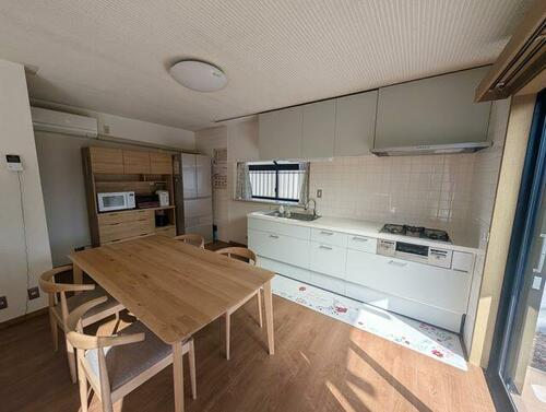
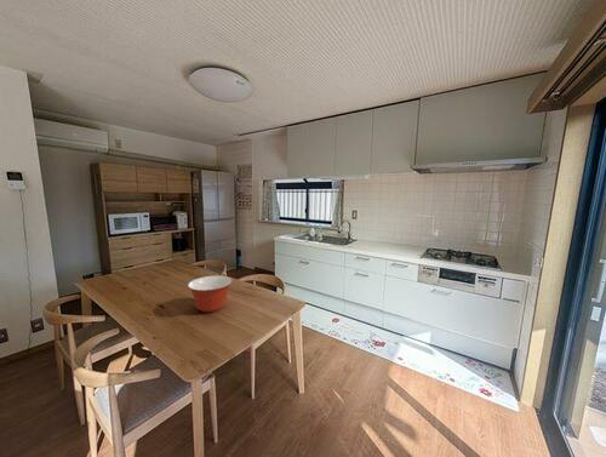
+ mixing bowl (211, 295)
